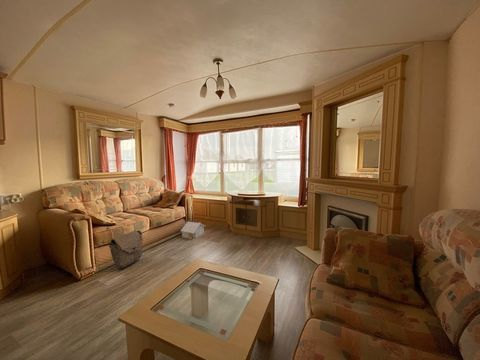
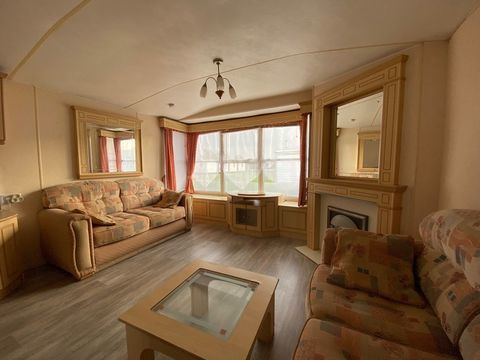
- bag (128, 249)
- toy house (193, 228)
